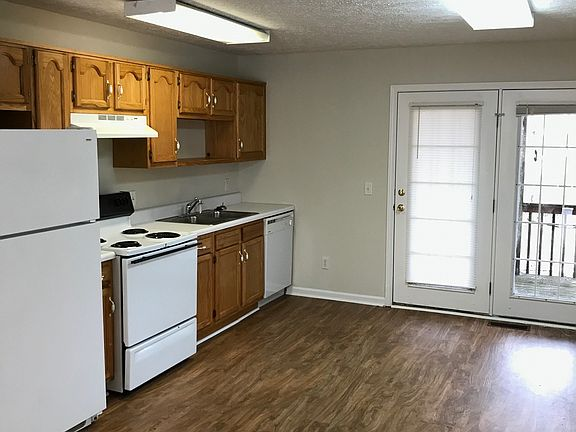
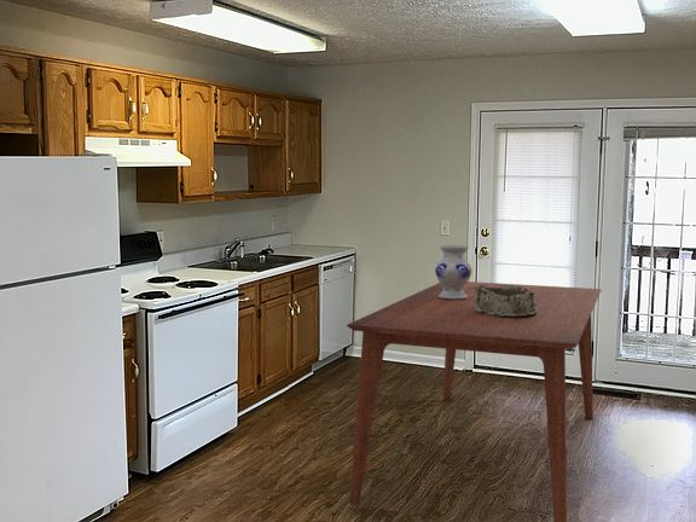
+ dining table (498, 353)
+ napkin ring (505, 298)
+ vase (453, 271)
